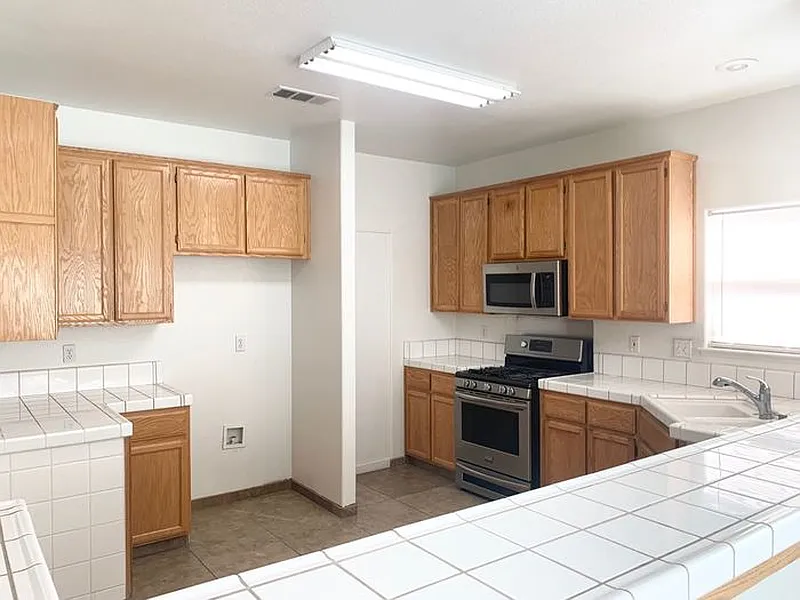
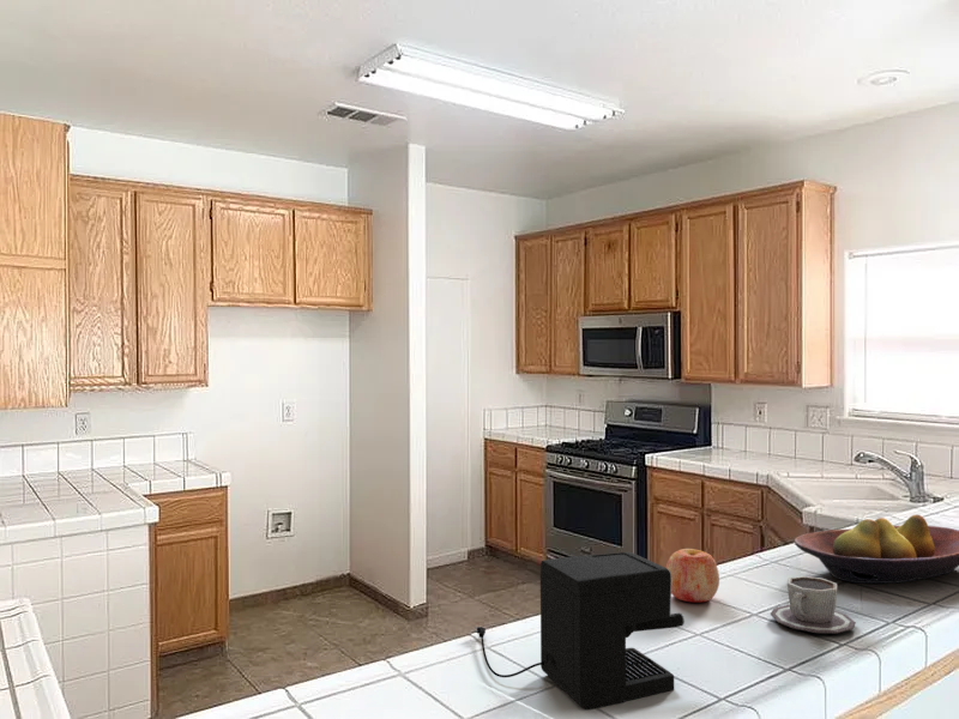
+ apple (692, 574)
+ coffee maker (569, 604)
+ fruit bowl (891, 543)
+ cup (812, 603)
